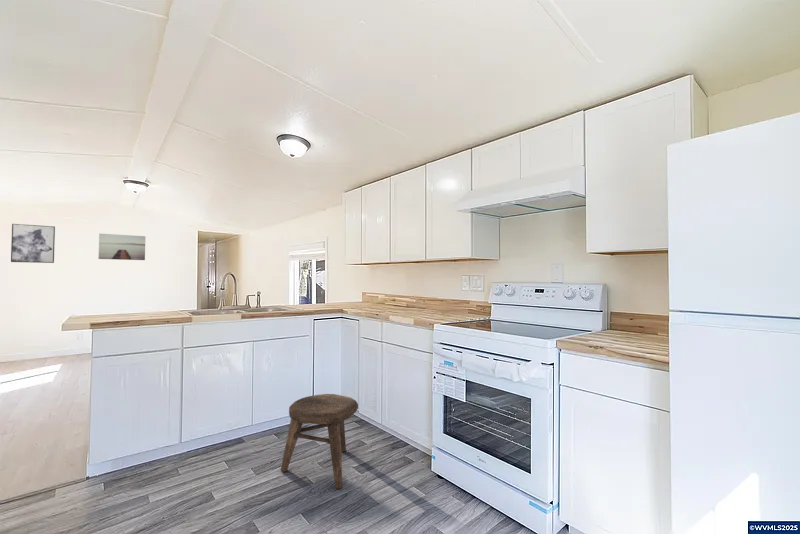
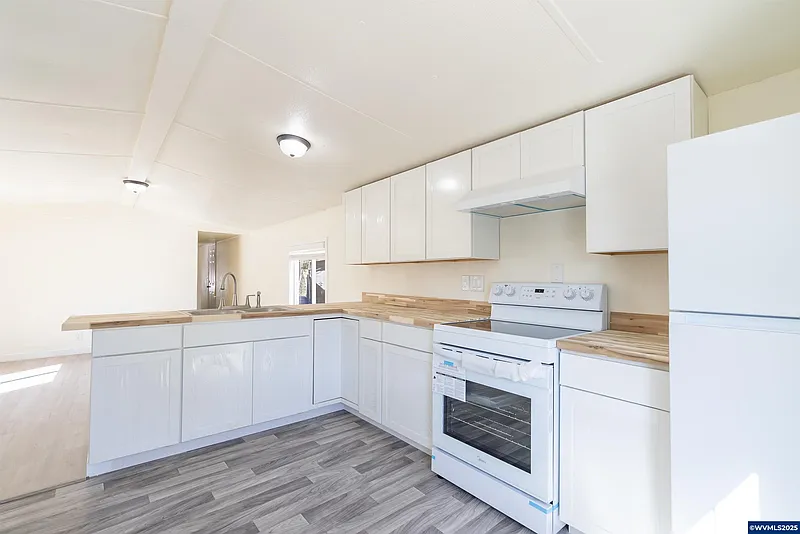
- wall art (122, 247)
- wall art (33, 243)
- stool (319, 437)
